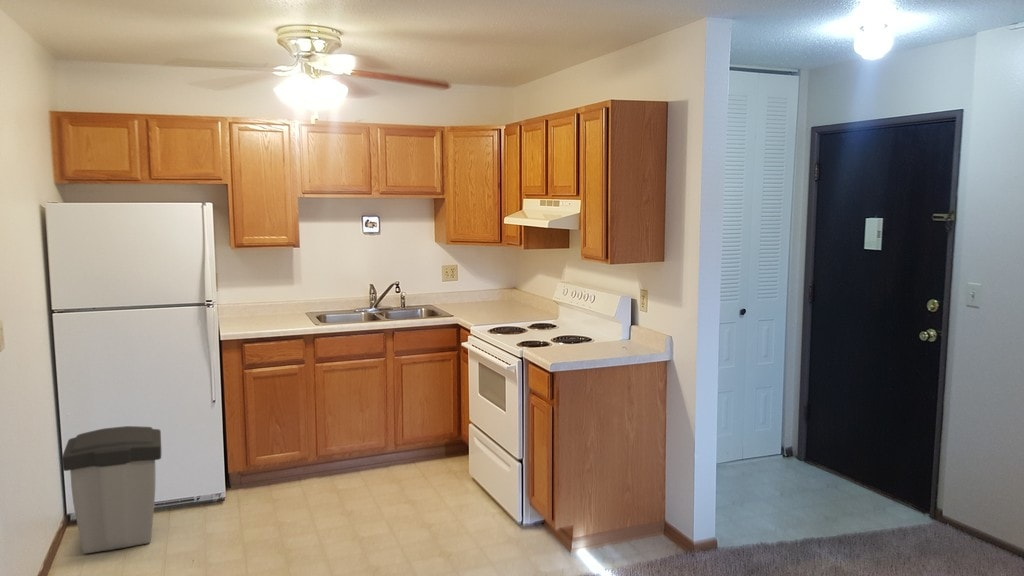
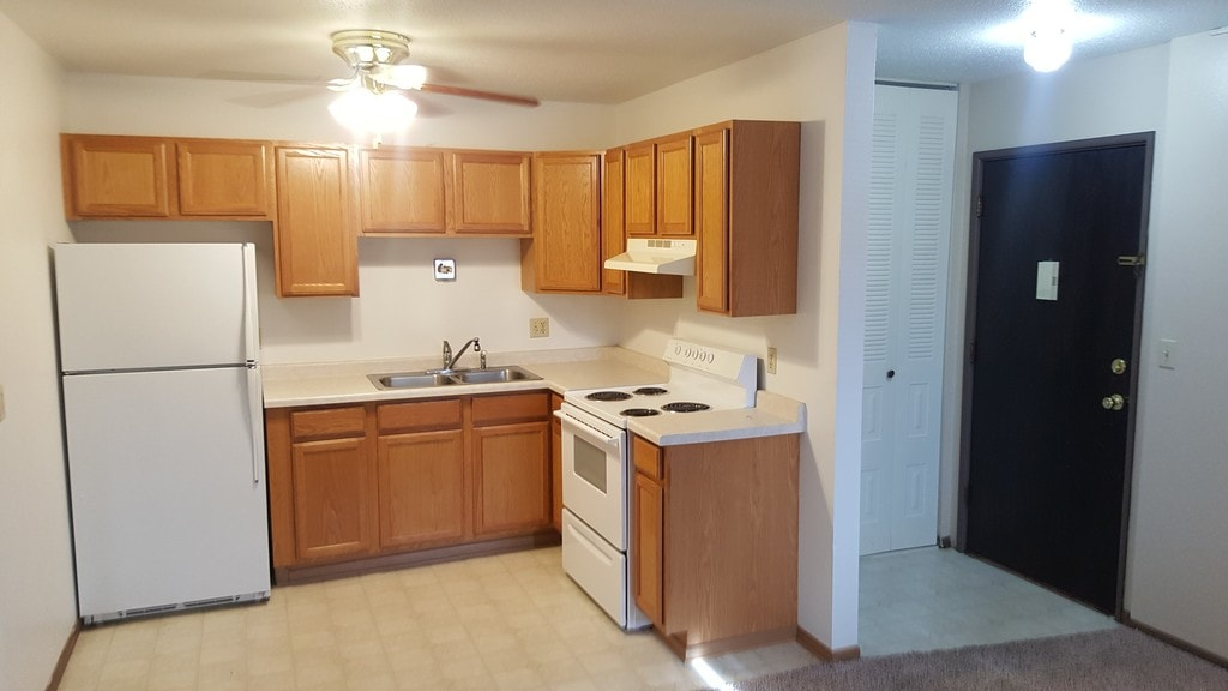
- trash can (116, 488)
